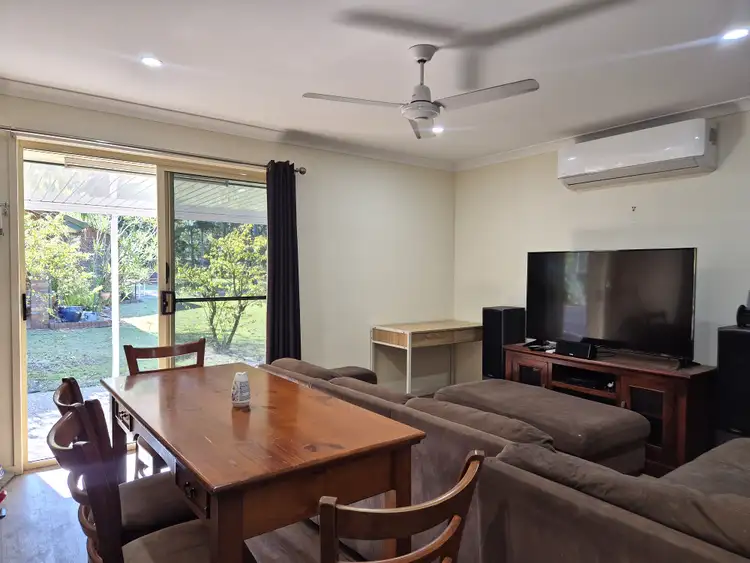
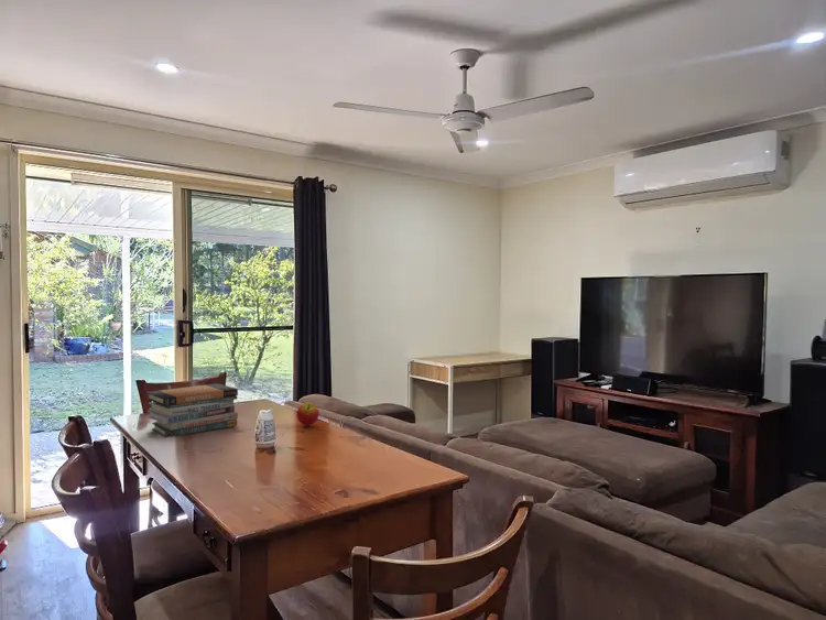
+ apple (307, 413)
+ book stack (193, 409)
